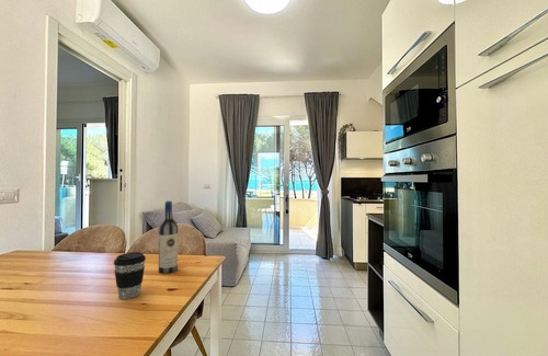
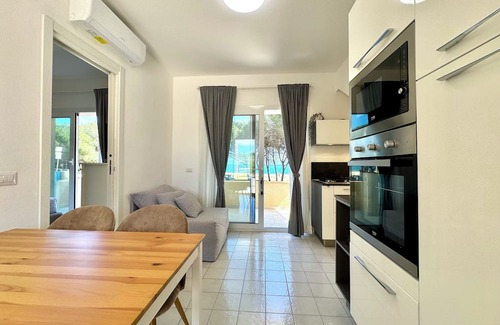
- wine bottle (168, 236)
- coffee cup (129, 275)
